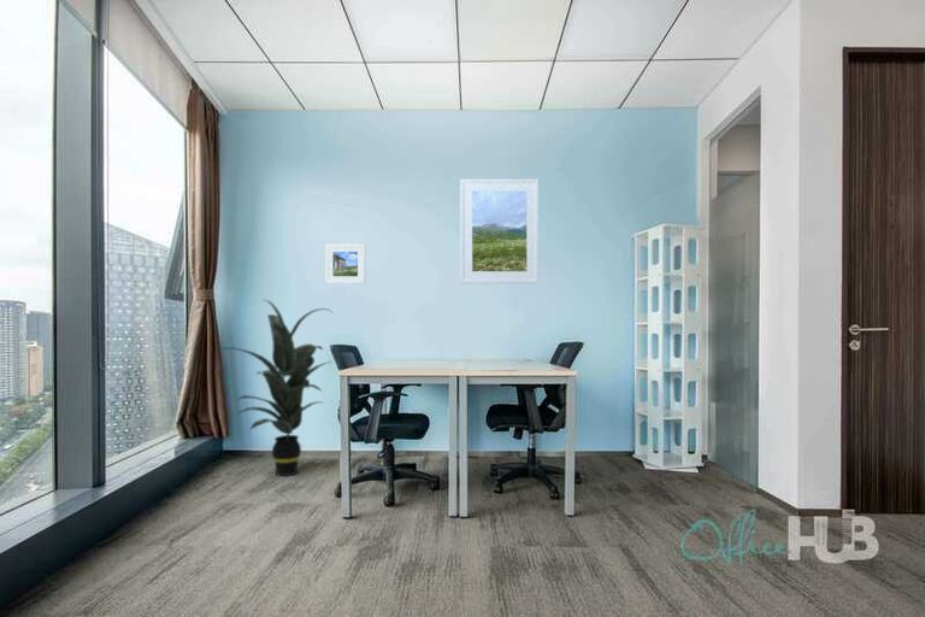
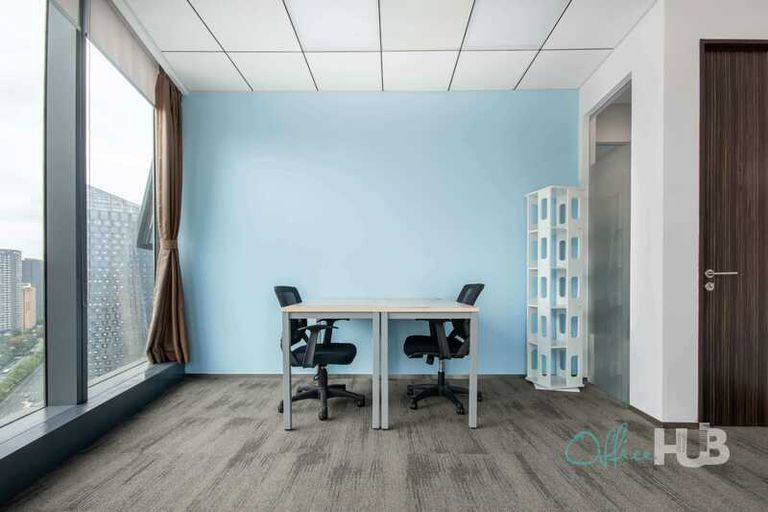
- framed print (499, 230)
- indoor plant (282, 384)
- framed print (344, 264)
